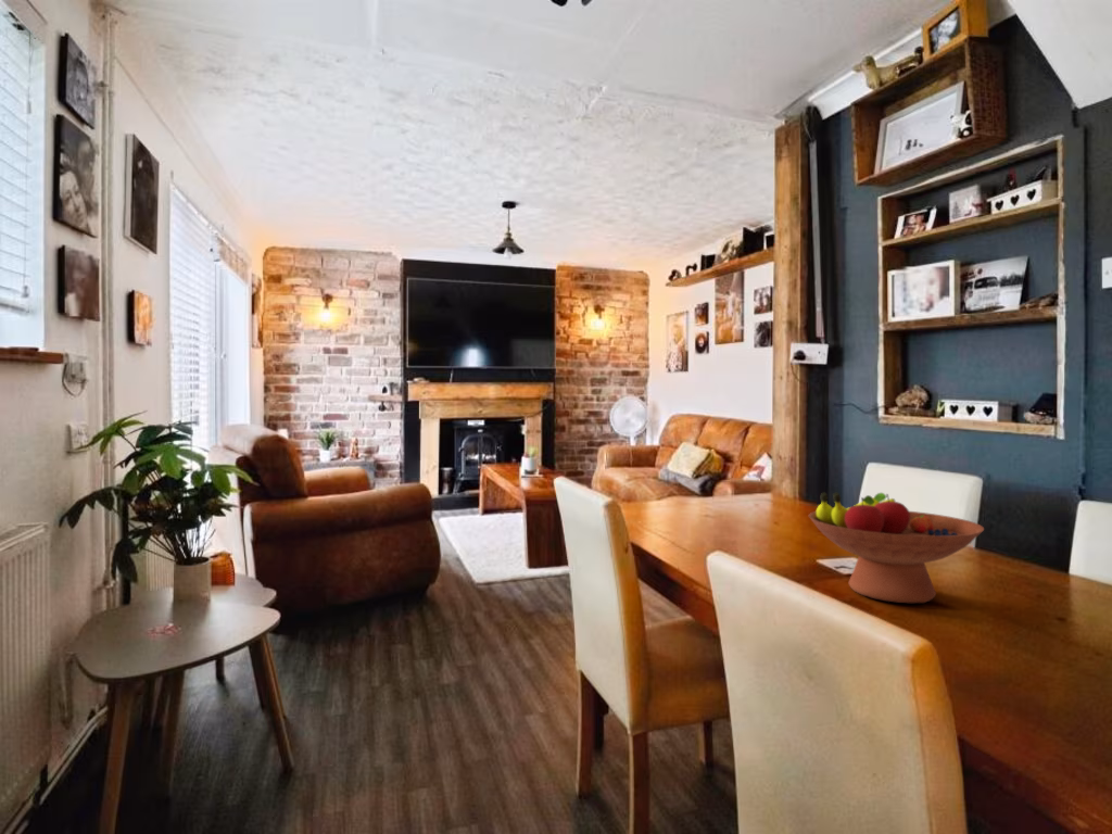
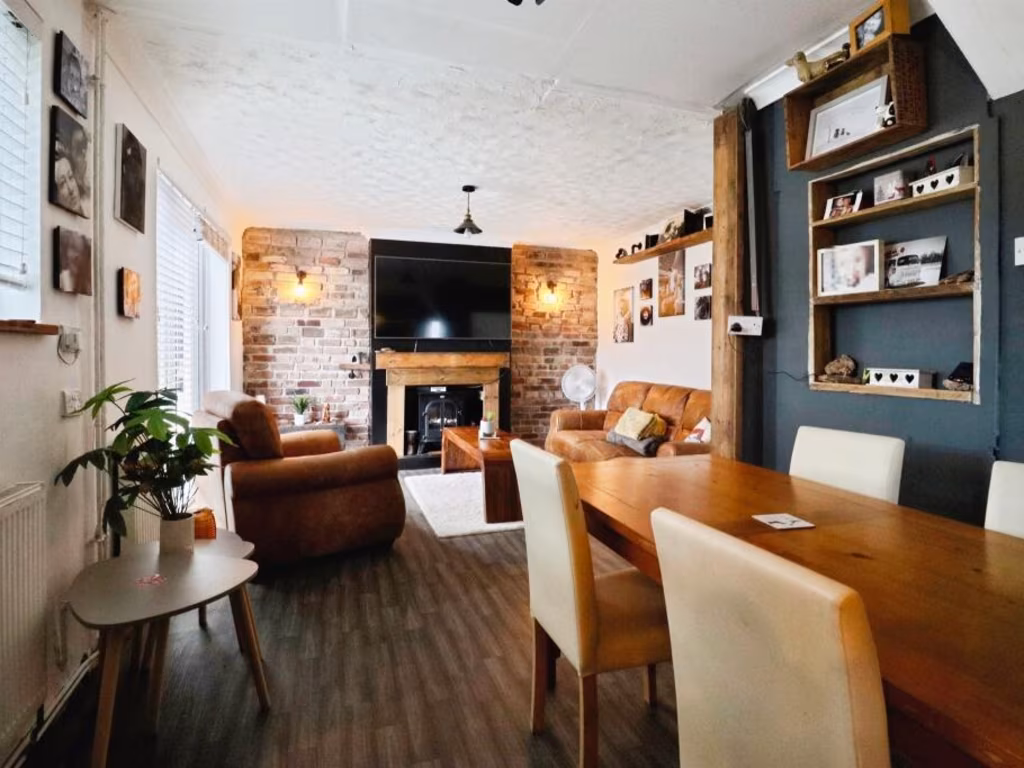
- fruit bowl (890, 542)
